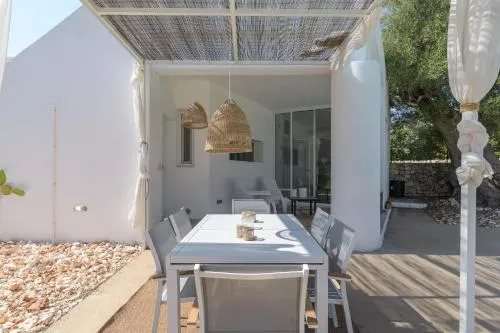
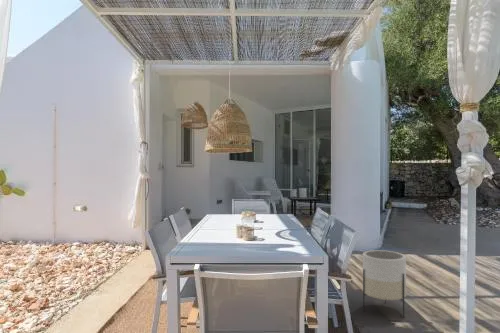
+ planter (383, 282)
